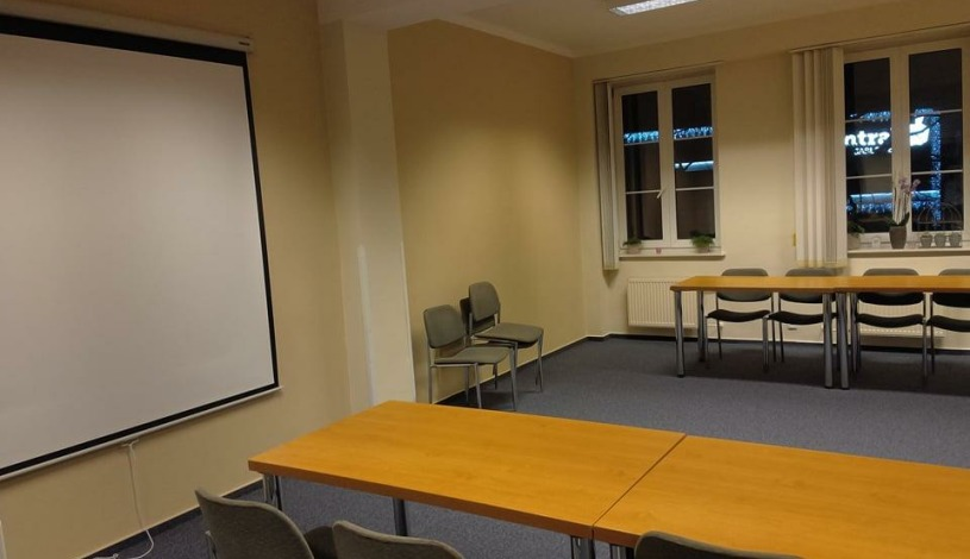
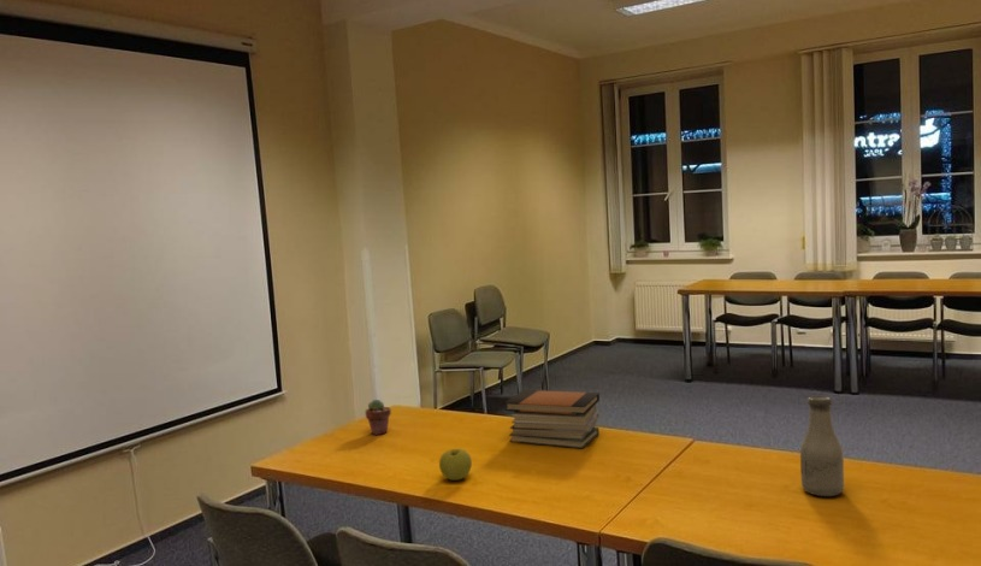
+ book stack (554, 418)
+ potted succulent (378, 415)
+ apple (455, 465)
+ bottle (821, 444)
